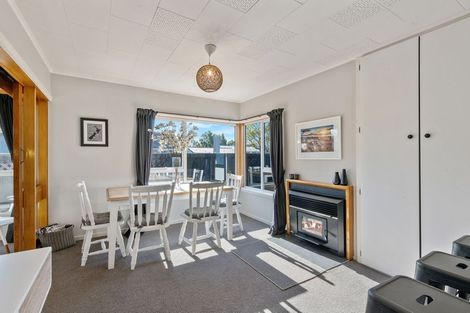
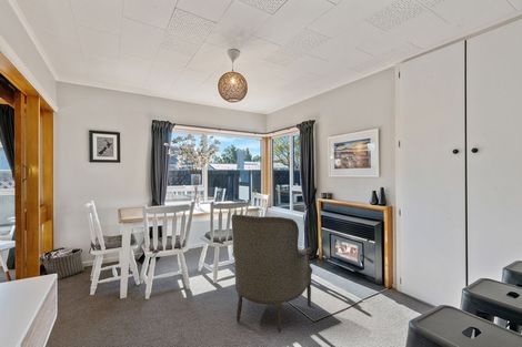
+ armchair (268, 262)
